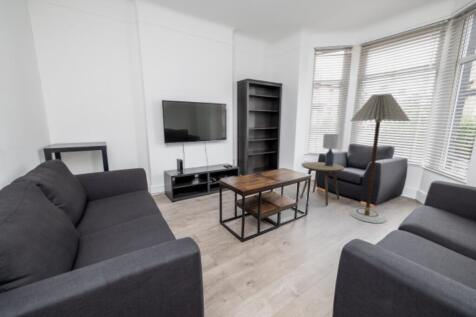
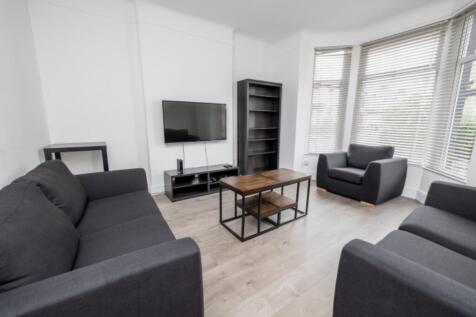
- floor lamp (373, 157)
- side table (316, 182)
- lamp (330, 149)
